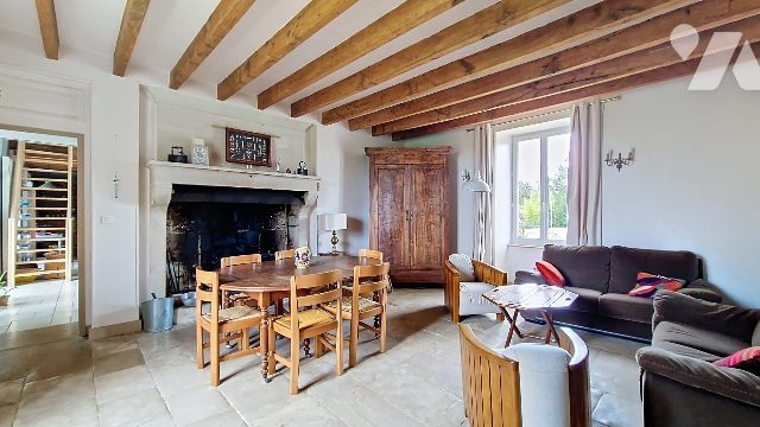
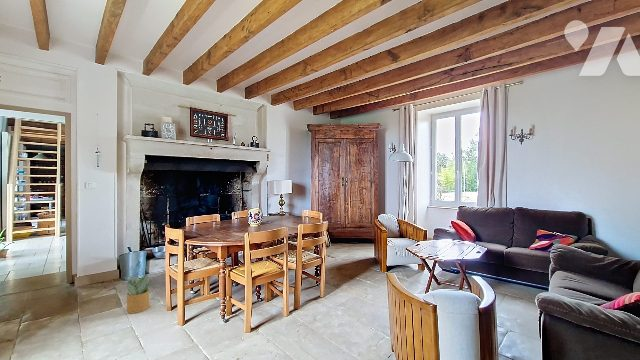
+ potted plant (136, 293)
